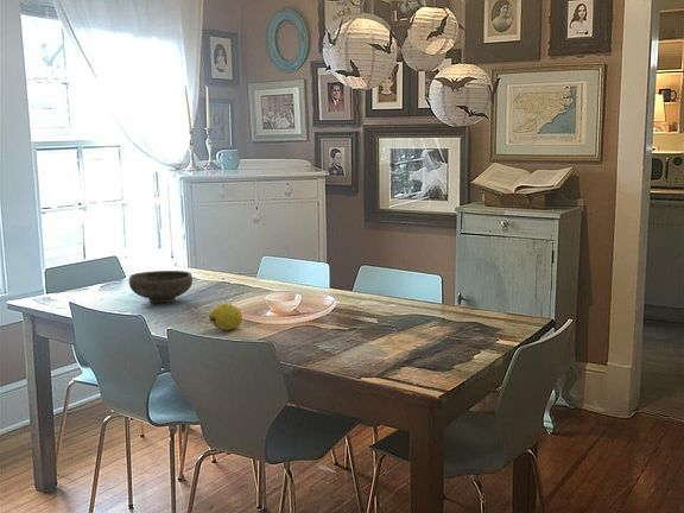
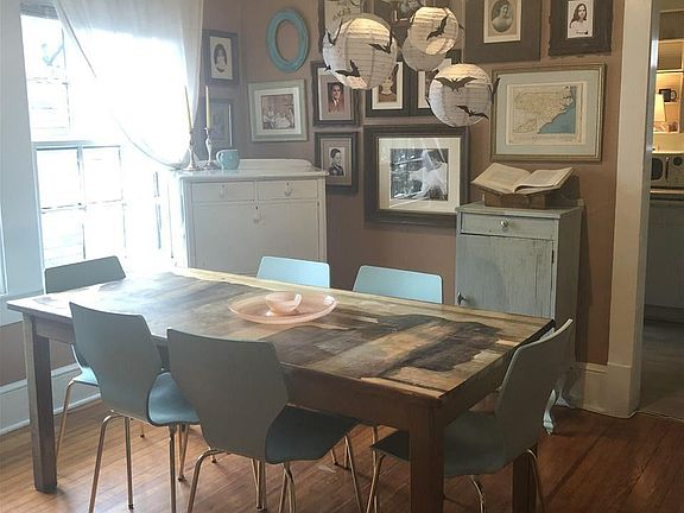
- fruit (224, 316)
- bowl (160, 287)
